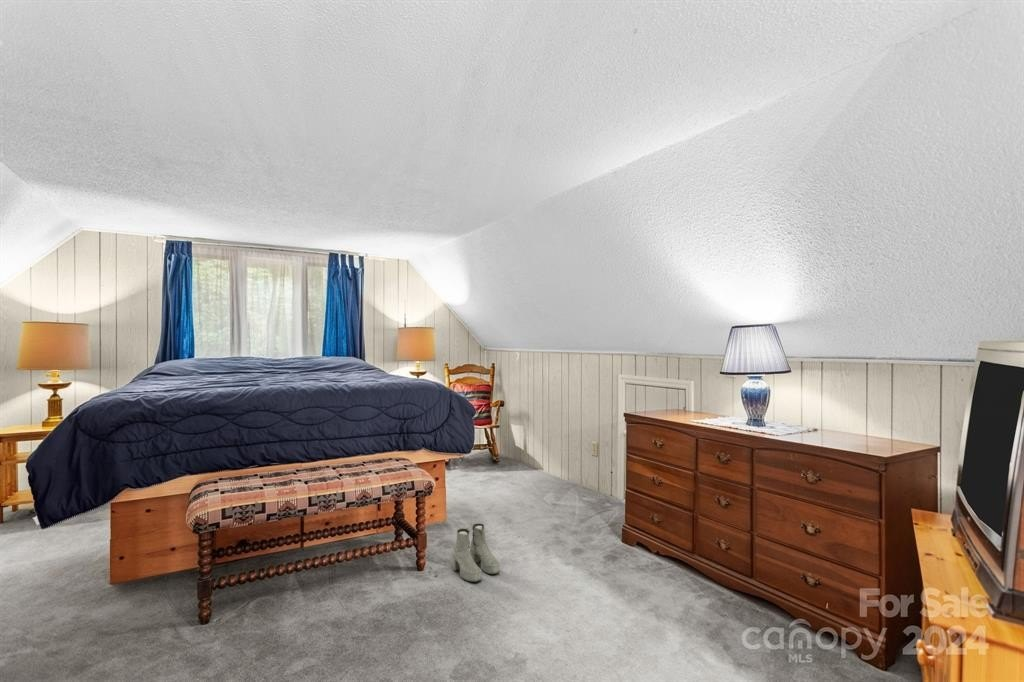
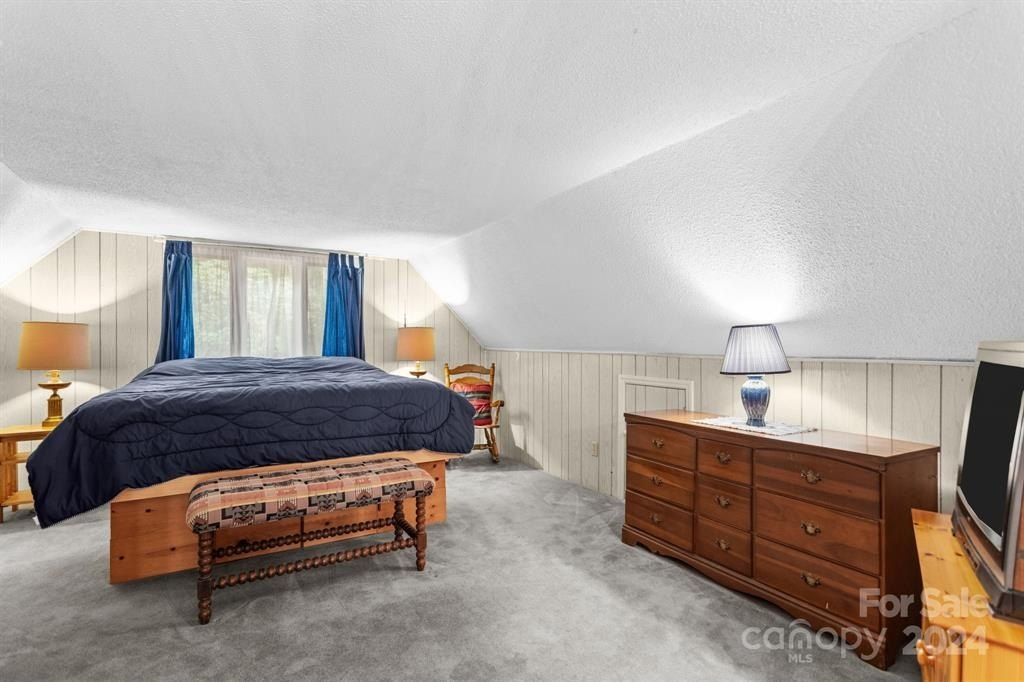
- boots (475, 550)
